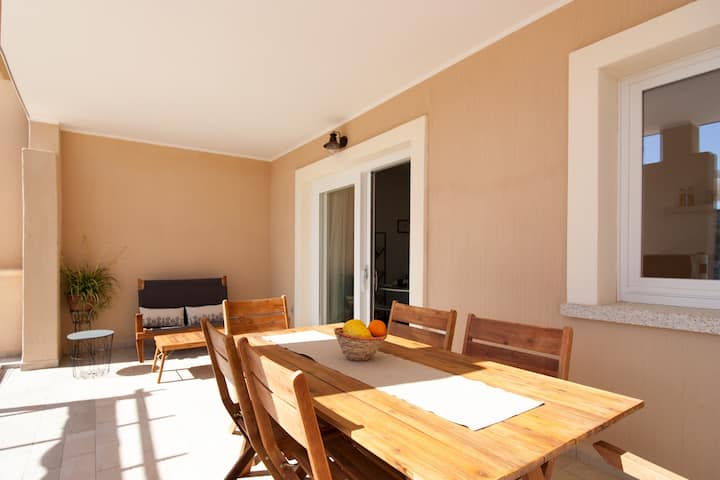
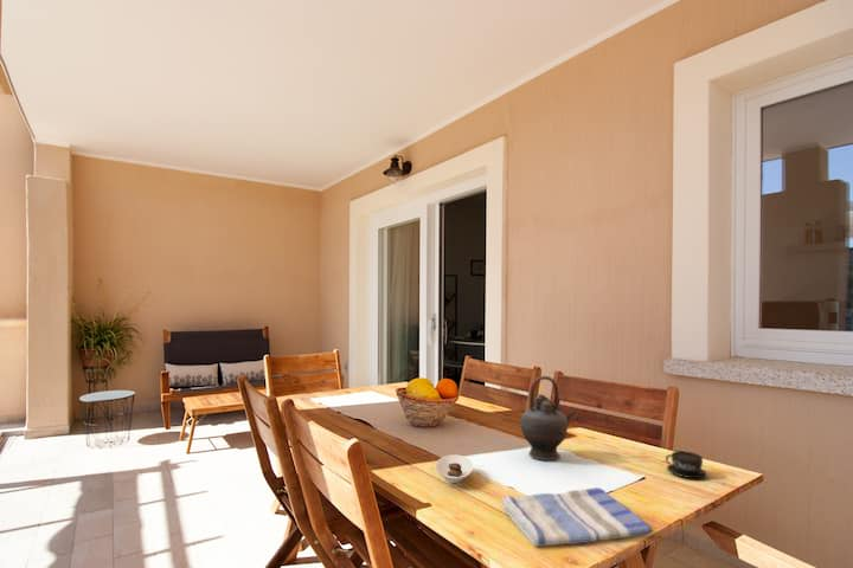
+ teacup (686, 464)
+ saucer (454, 470)
+ dish towel (571, 514)
+ teapot (549, 415)
